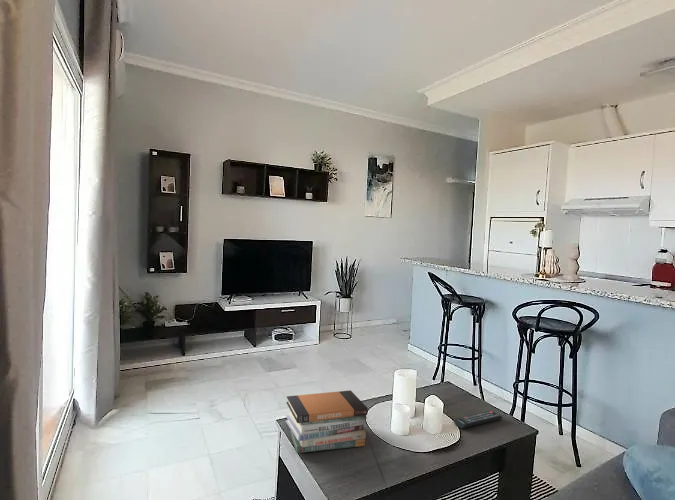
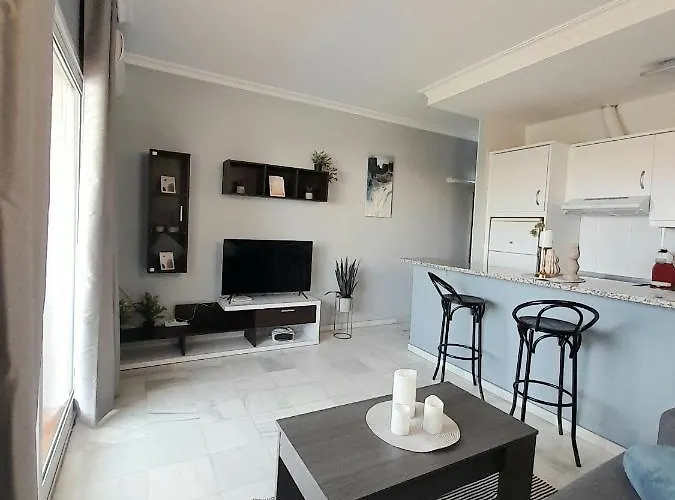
- book stack (325, 420)
- remote control (478, 419)
